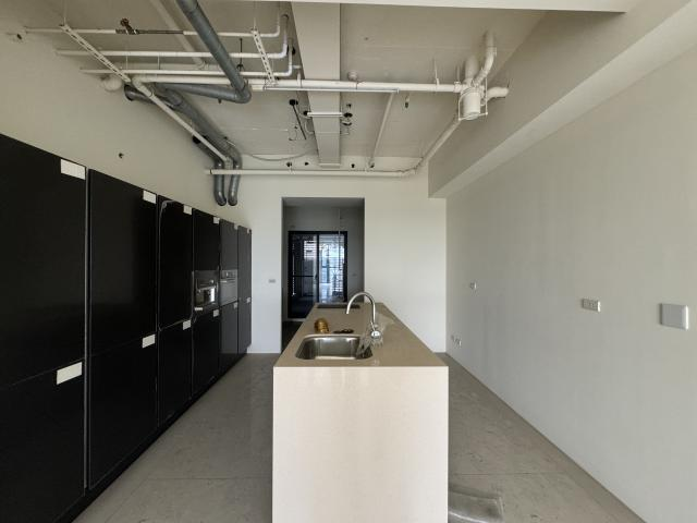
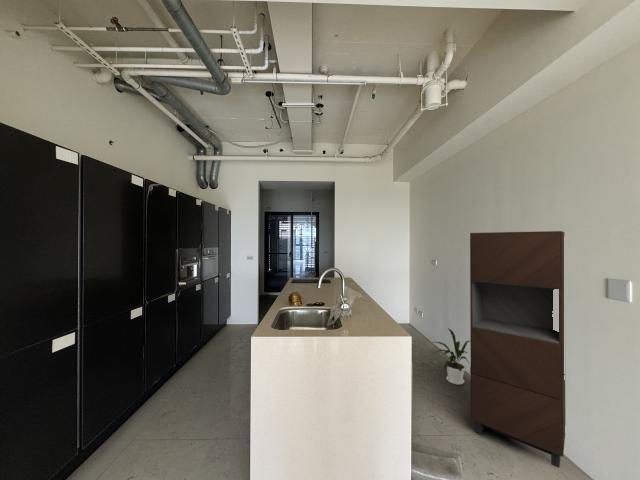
+ storage cabinet (516, 336)
+ house plant (453, 356)
